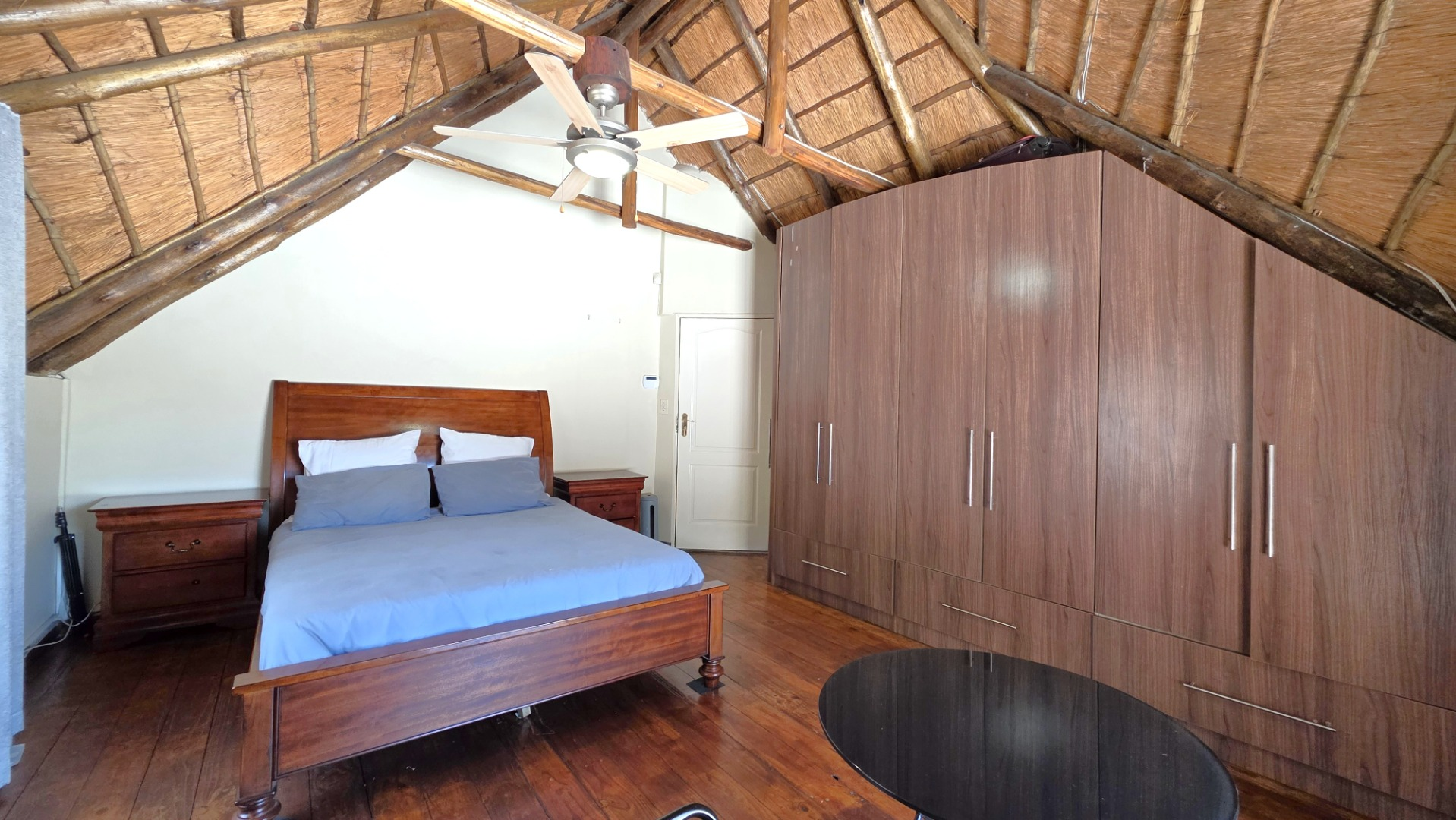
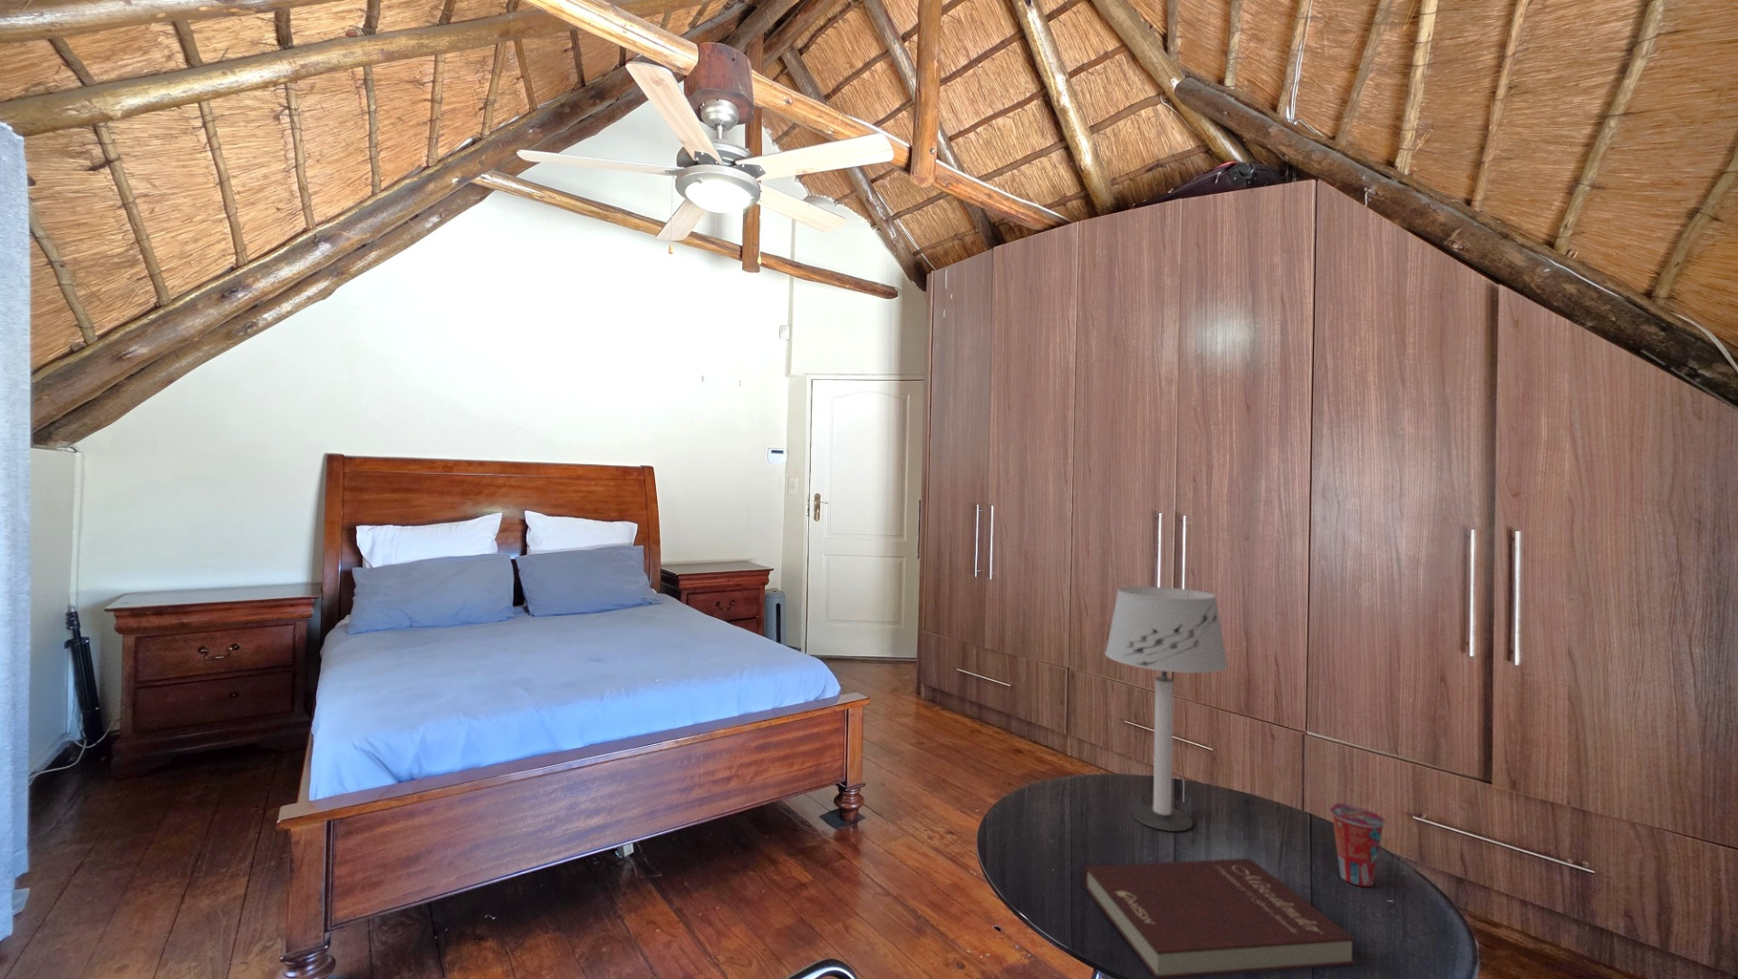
+ table lamp (1164, 704)
+ cup (1354, 845)
+ book (1207, 910)
